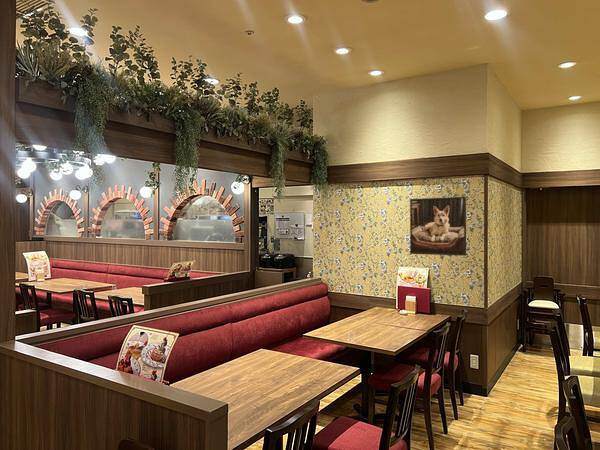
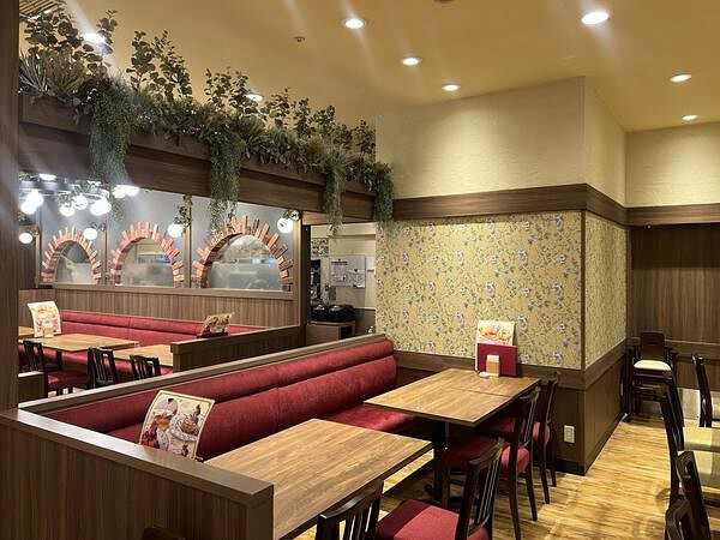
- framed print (437, 226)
